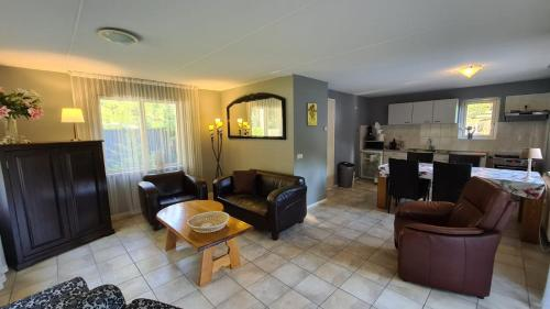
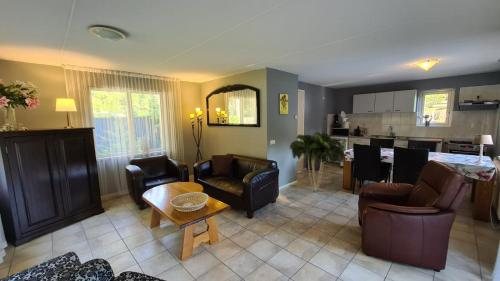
+ indoor plant (316, 160)
